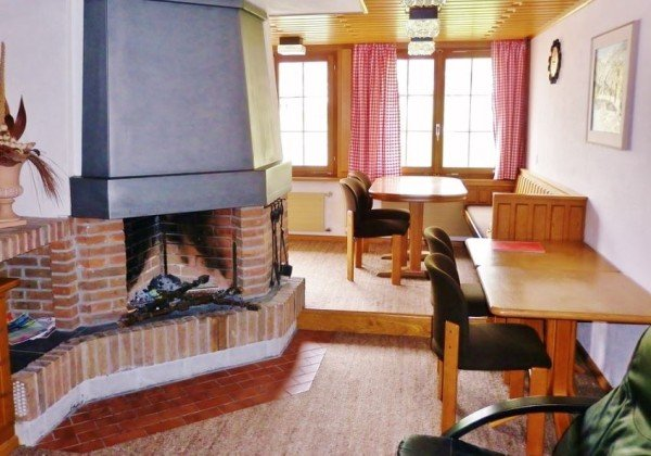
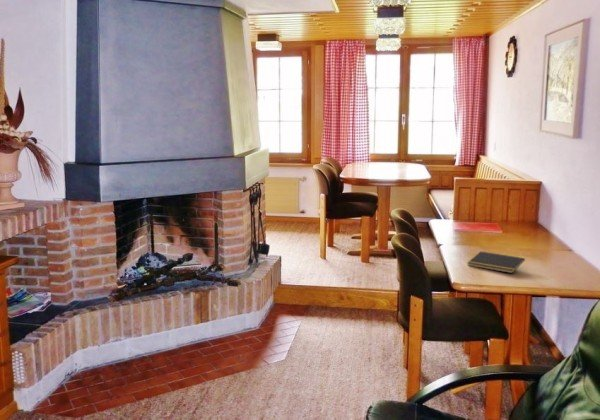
+ notepad (495, 261)
